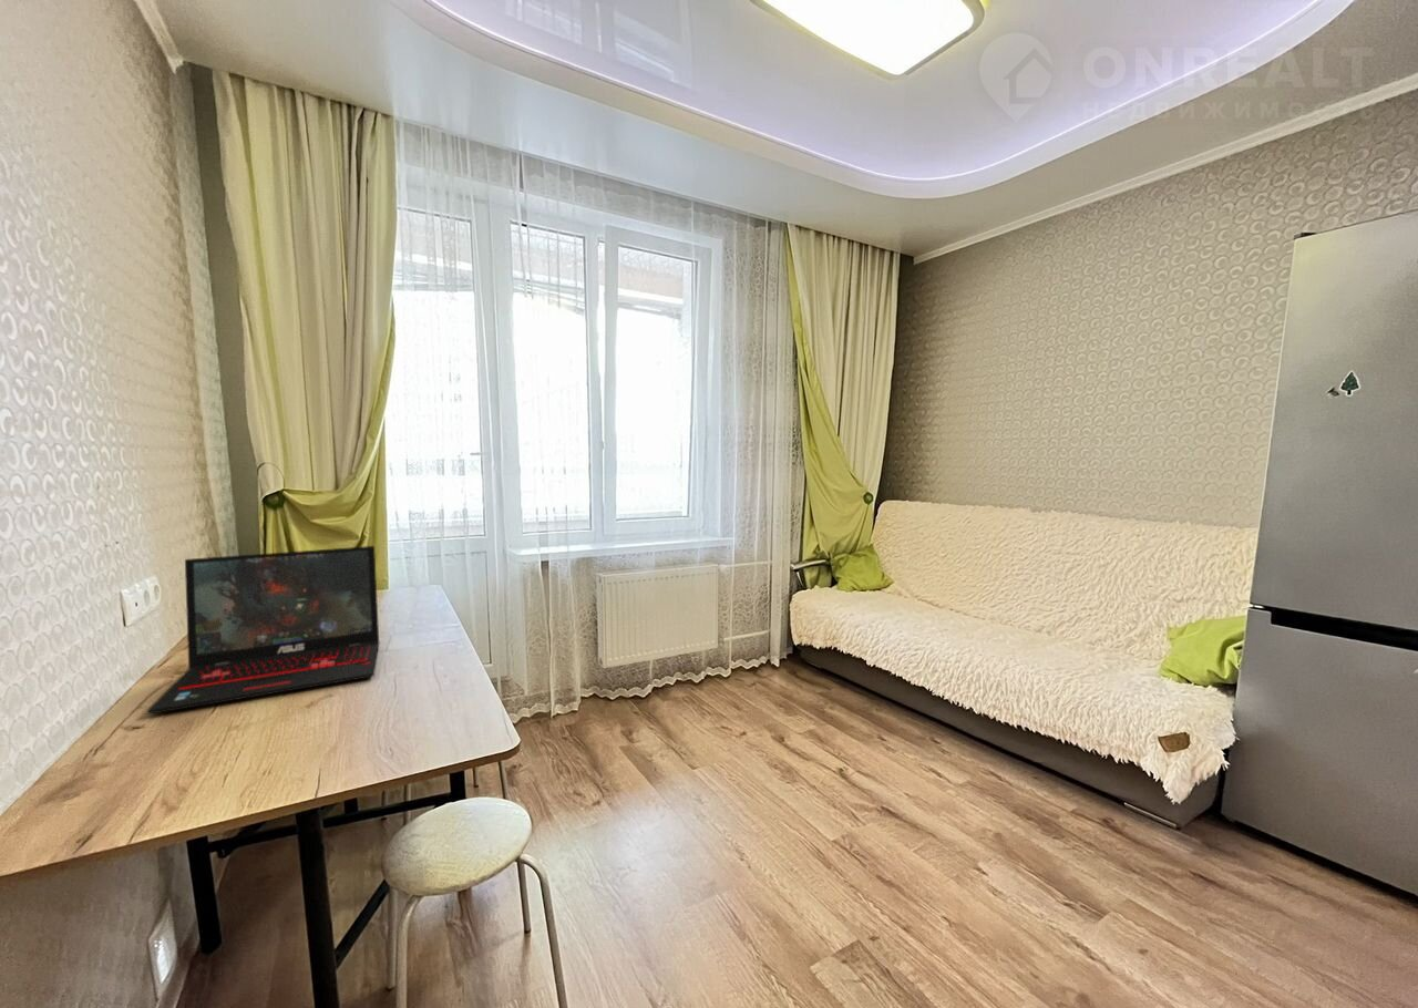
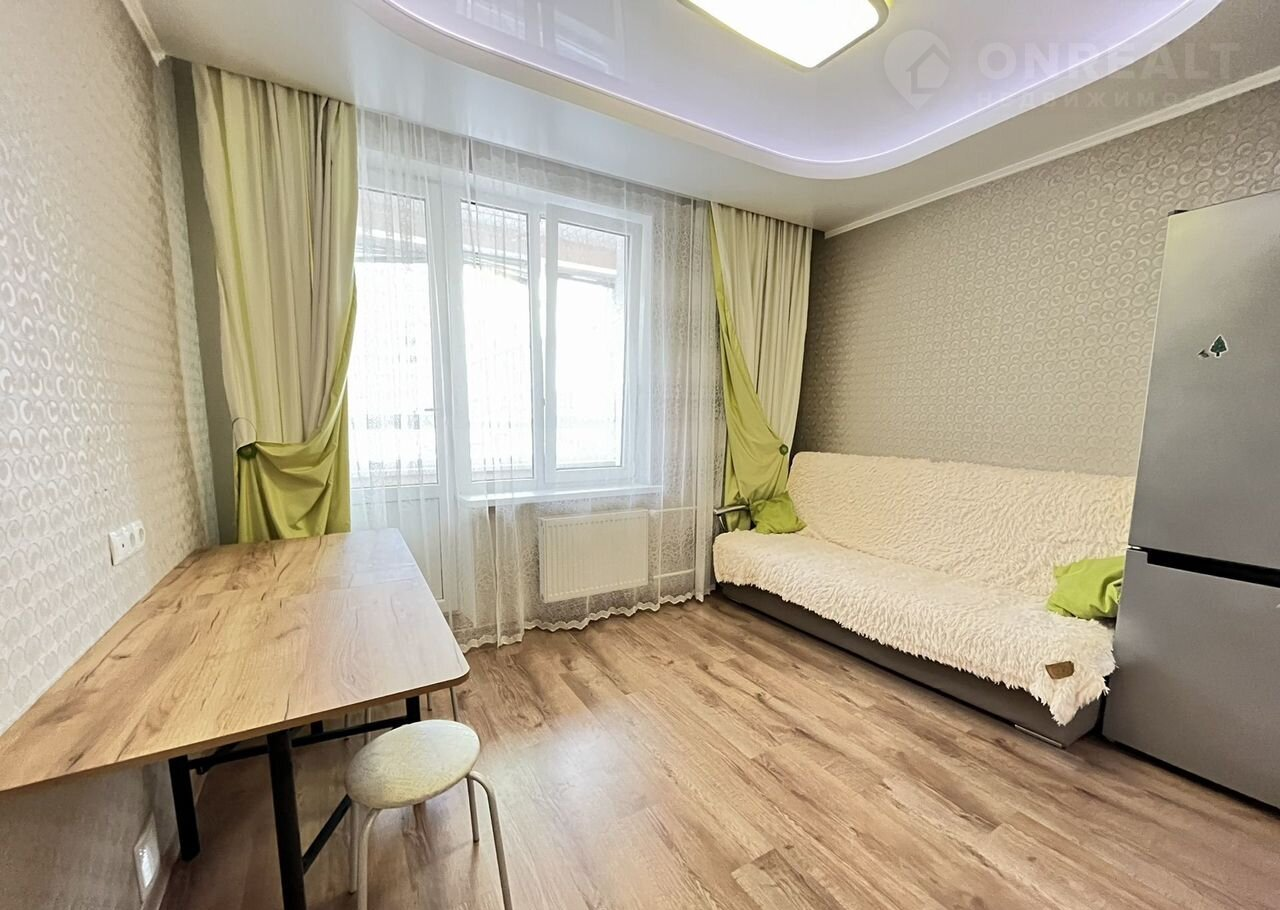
- laptop (278, 618)
